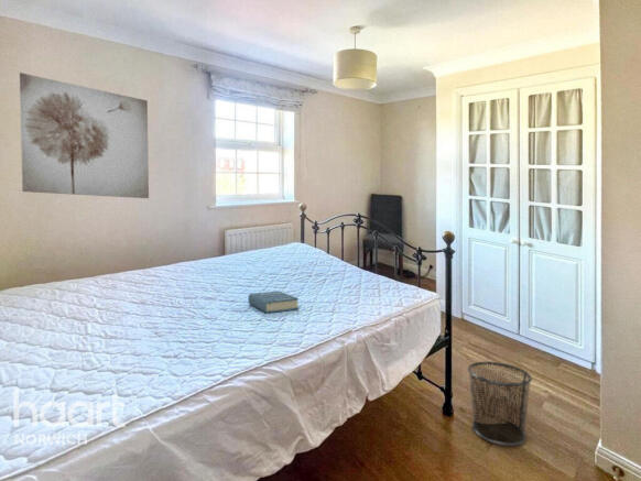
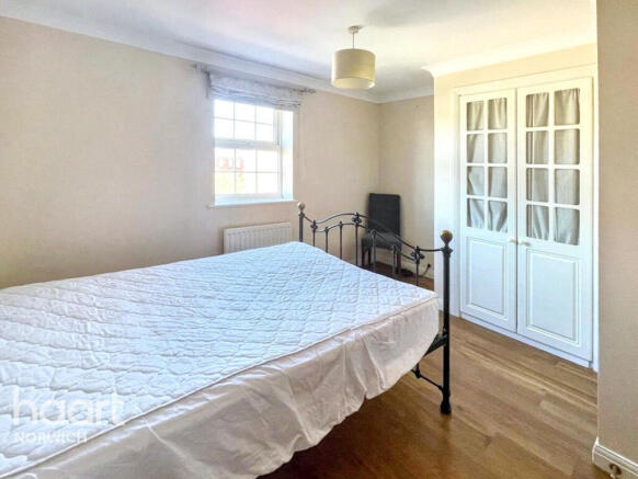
- waste bin (498, 402)
- hardback book (272, 300)
- wall art (90, 142)
